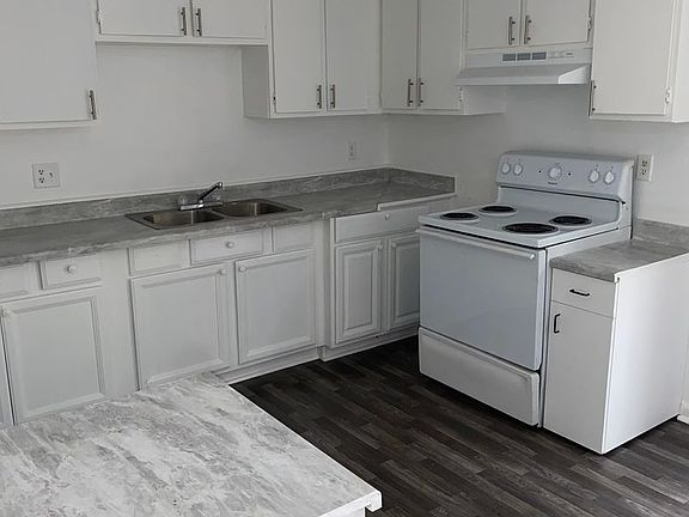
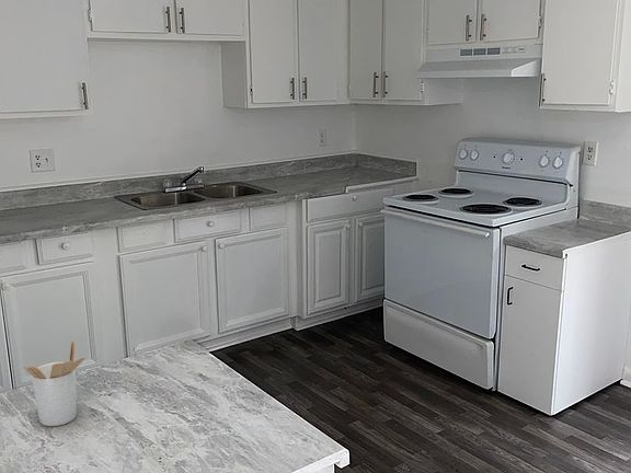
+ utensil holder (60, 385)
